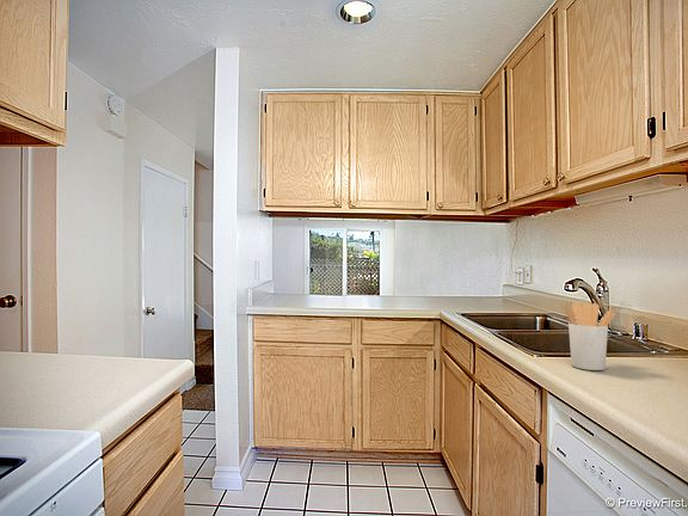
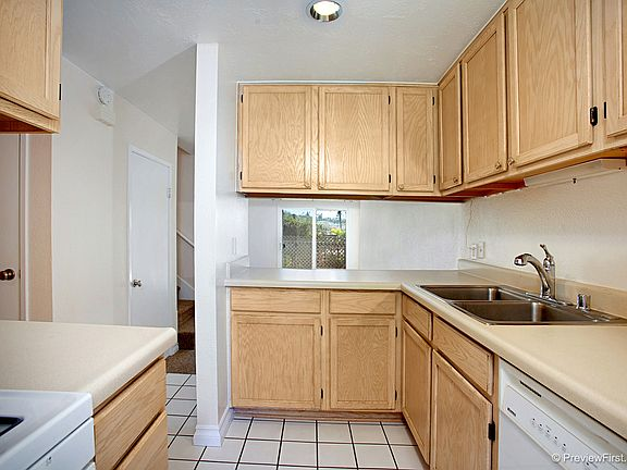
- utensil holder (586, 333)
